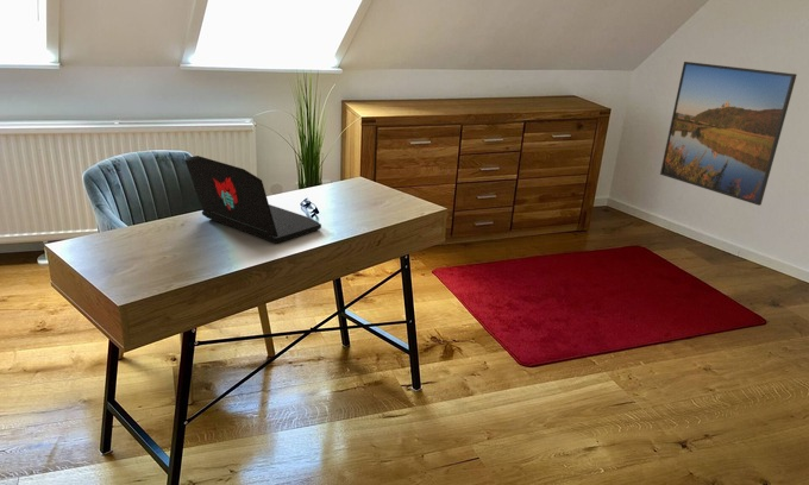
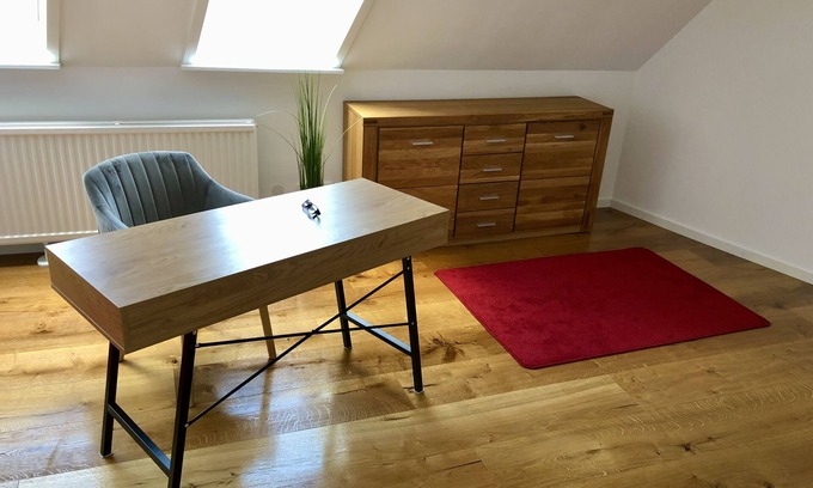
- laptop (256, 191)
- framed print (720, 130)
